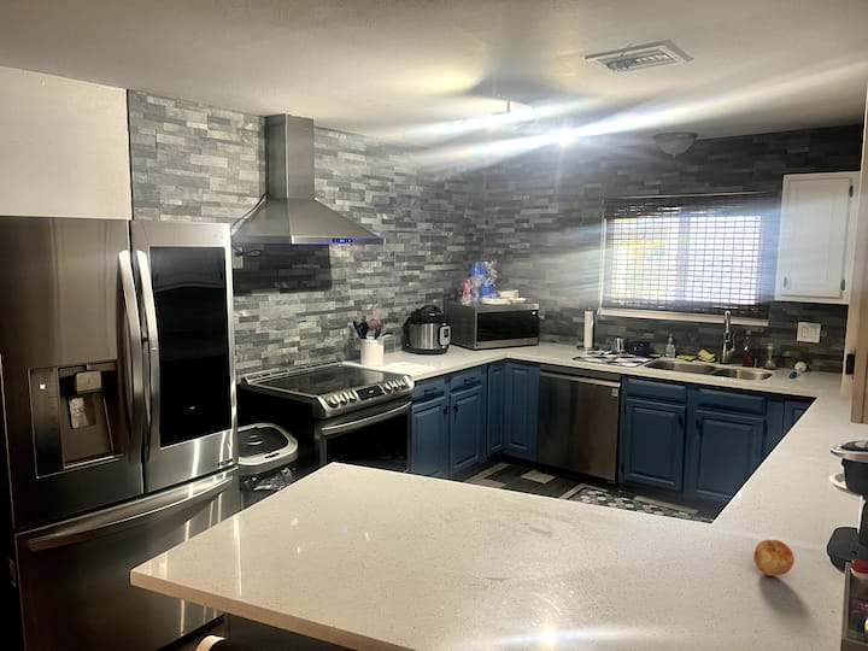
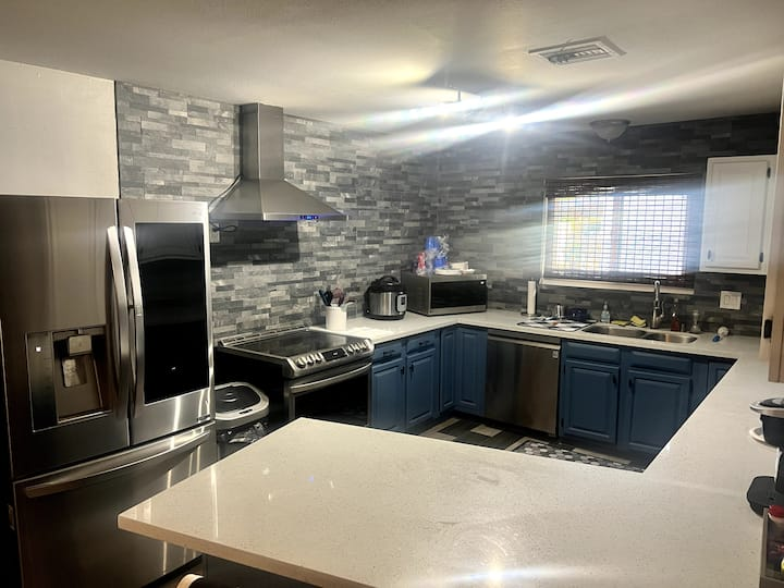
- apple (773, 557)
